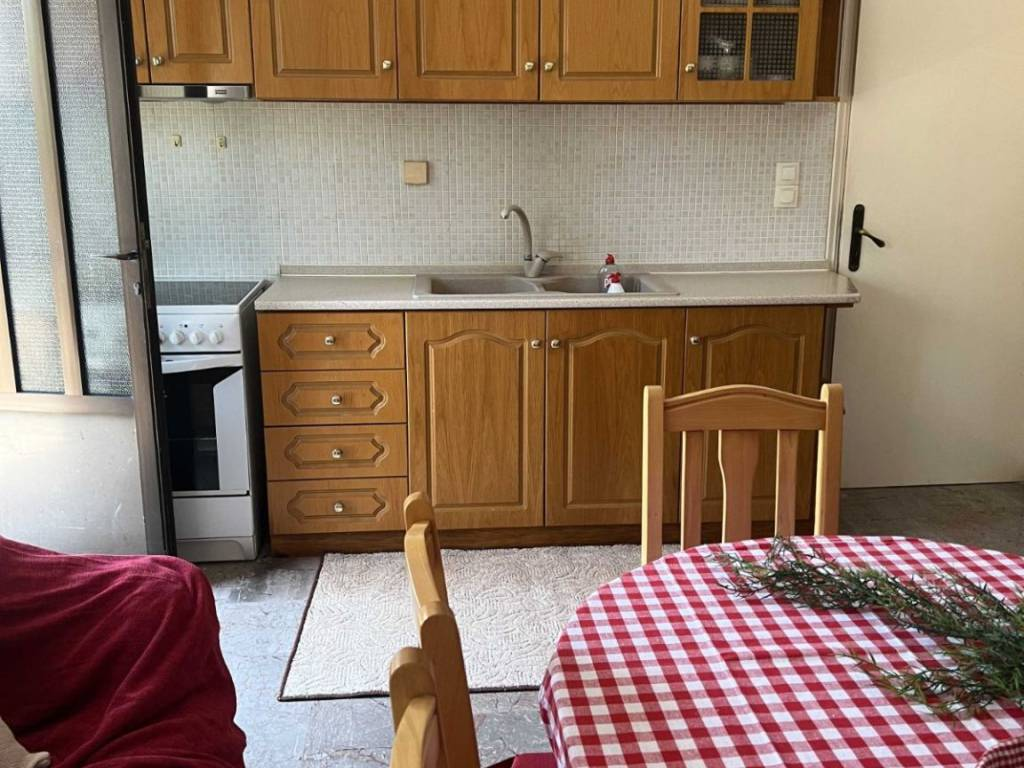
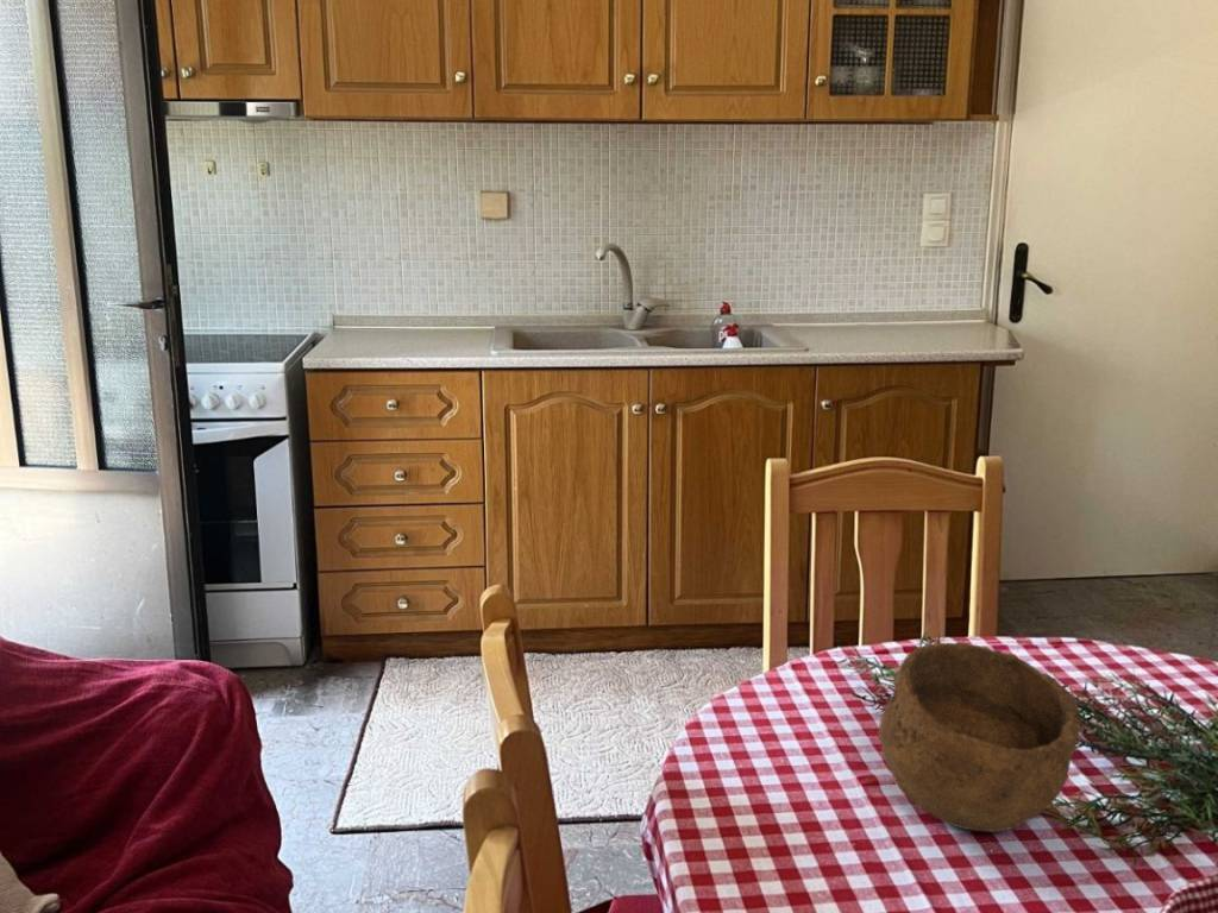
+ bowl (977, 743)
